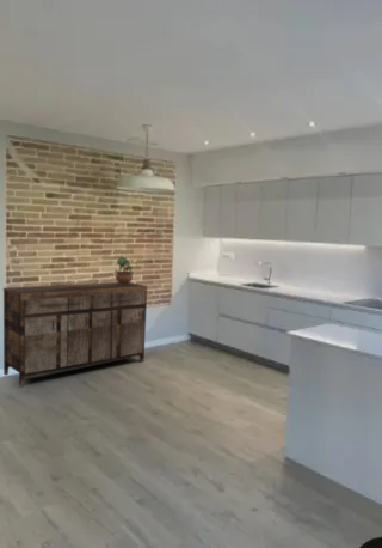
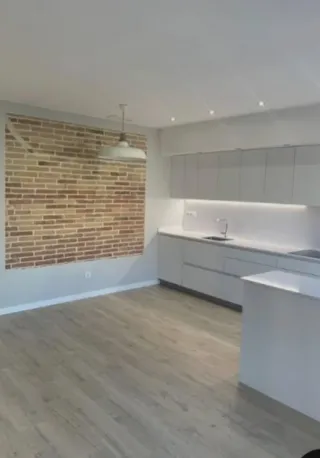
- potted plant (123, 268)
- sideboard (80, 328)
